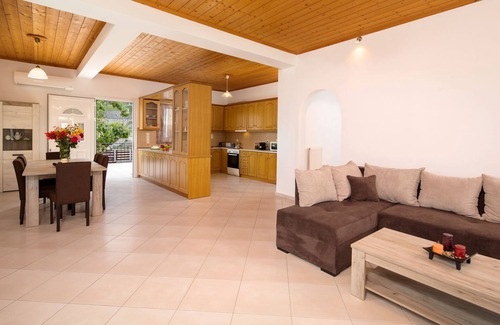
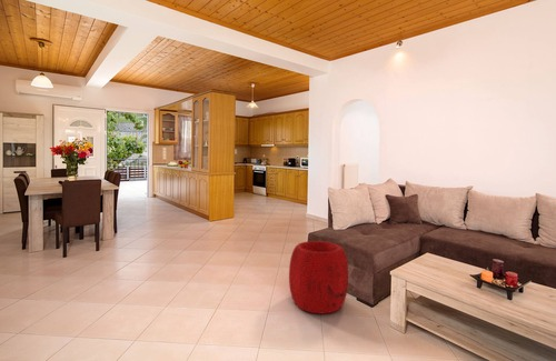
+ pouf (318, 274)
